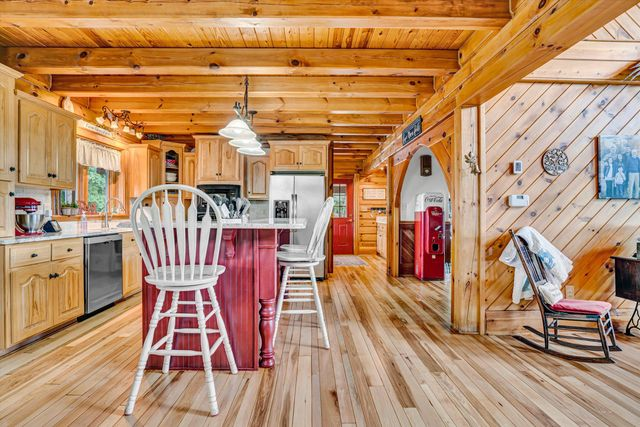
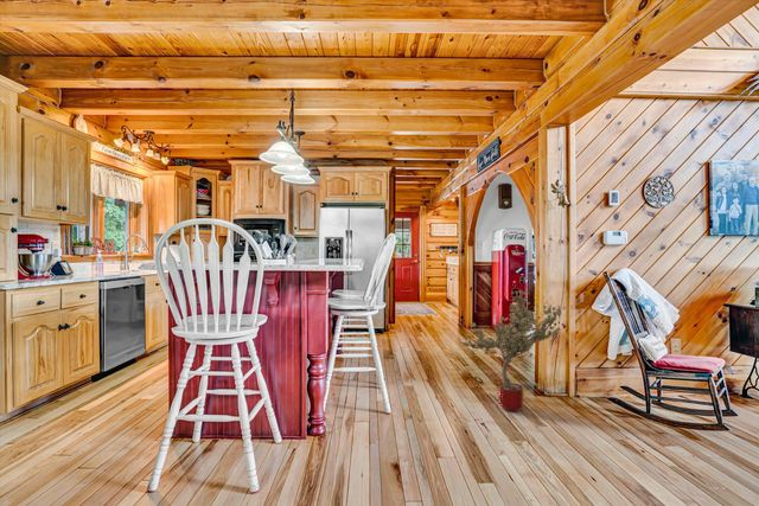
+ potted tree (508, 347)
